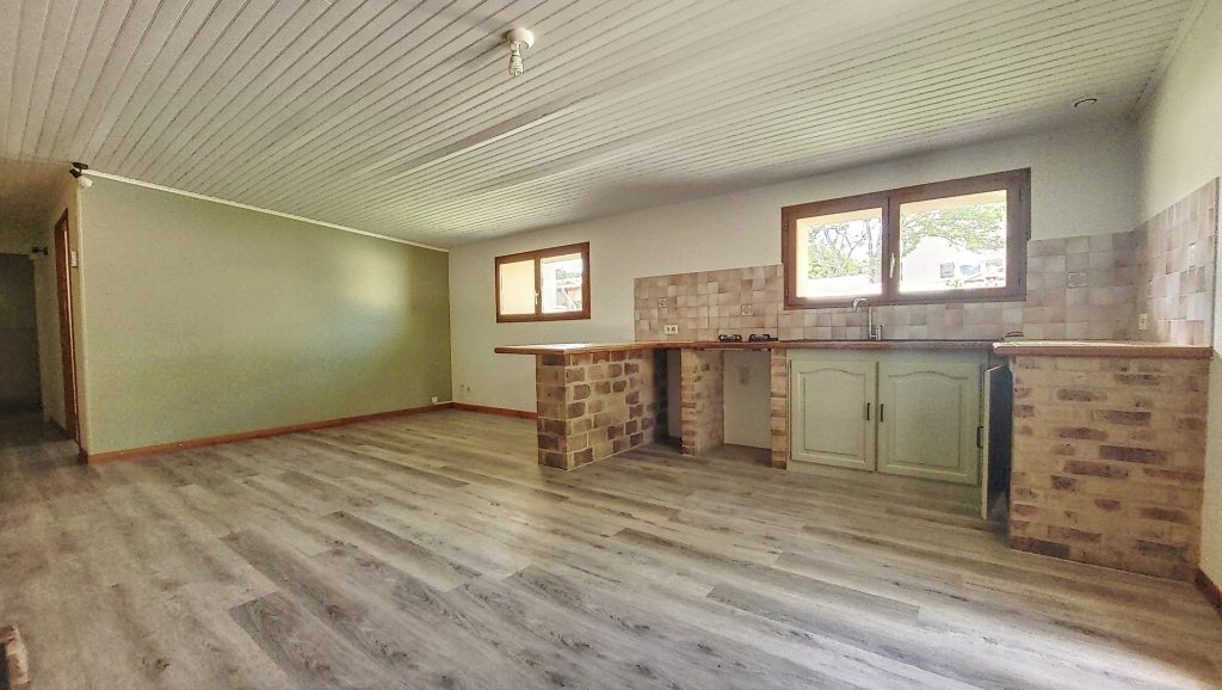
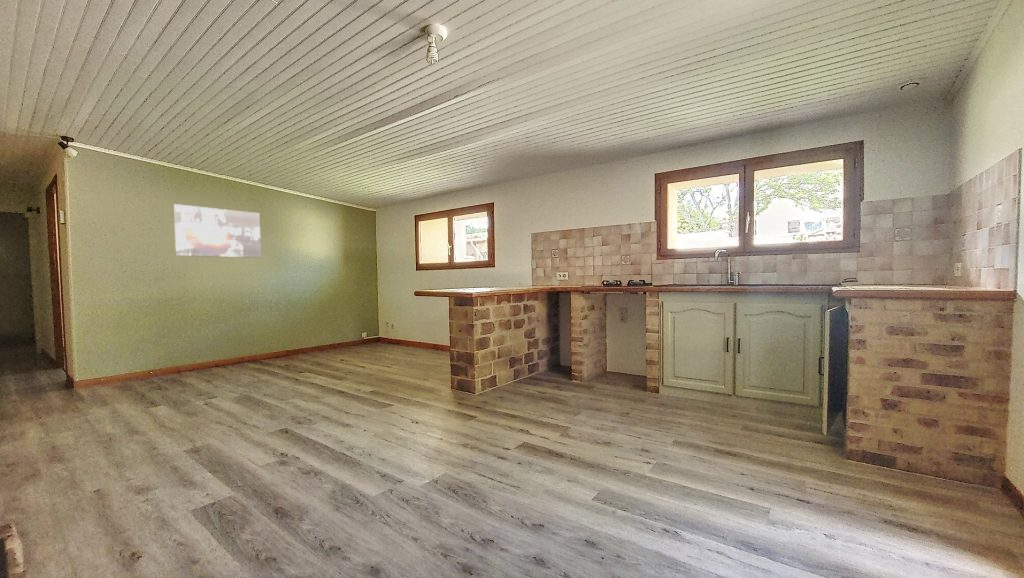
+ wall art (220, 232)
